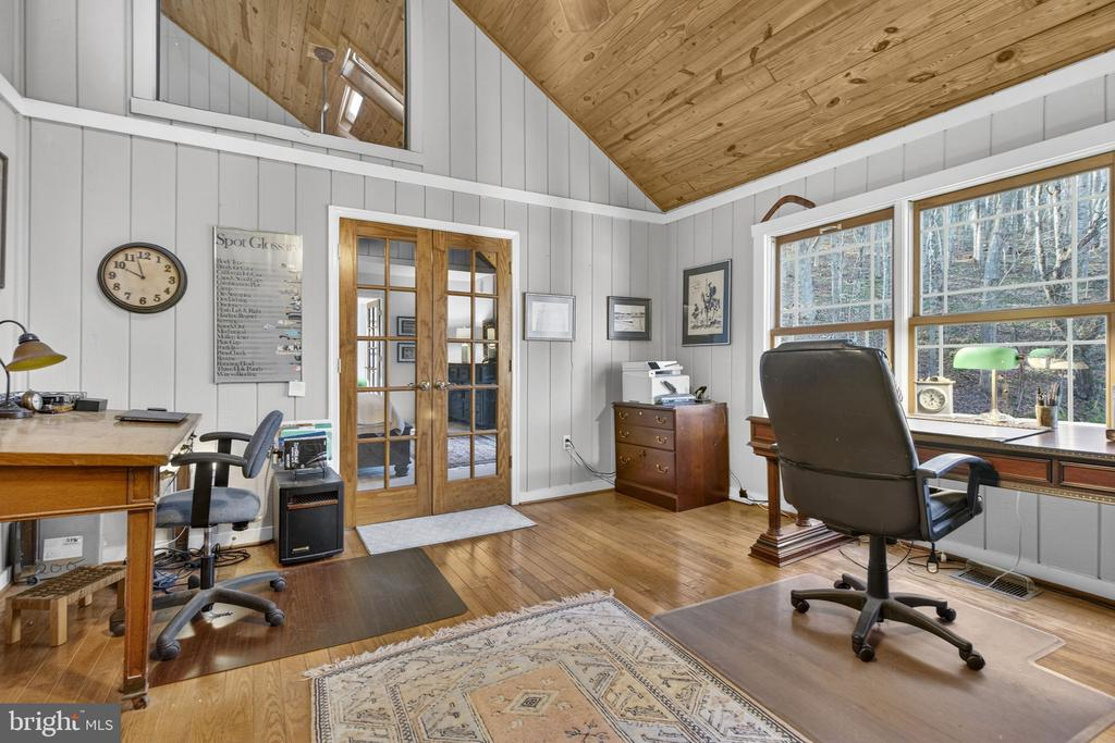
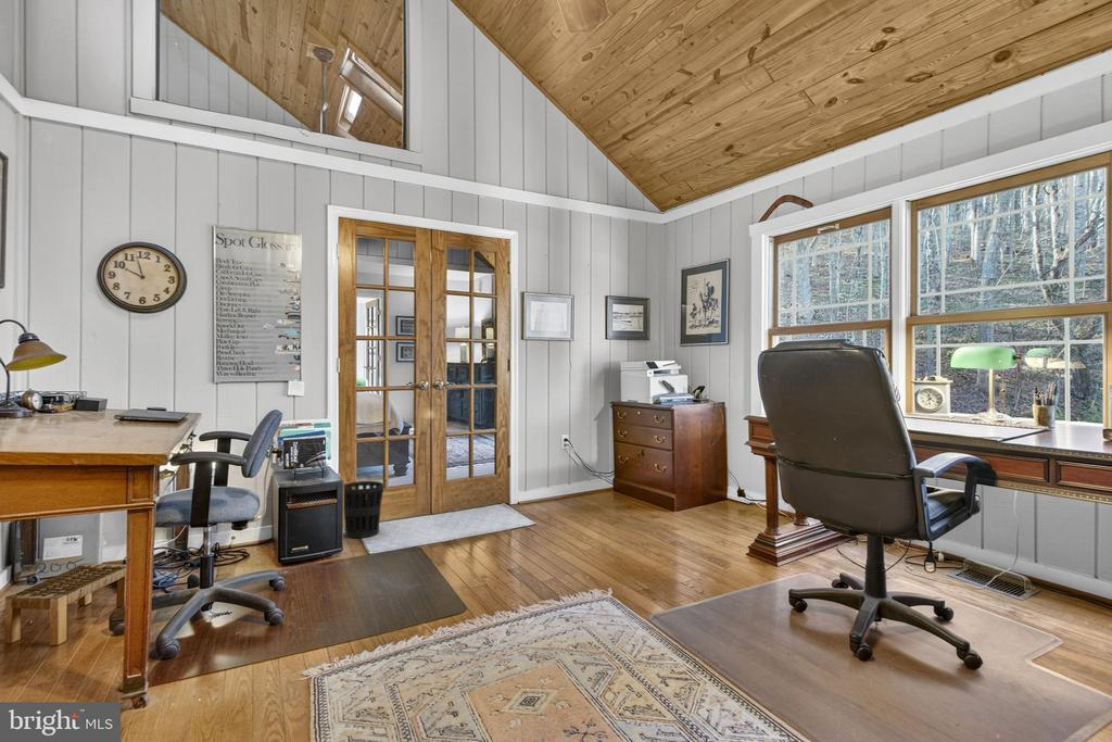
+ wastebasket (362, 508)
